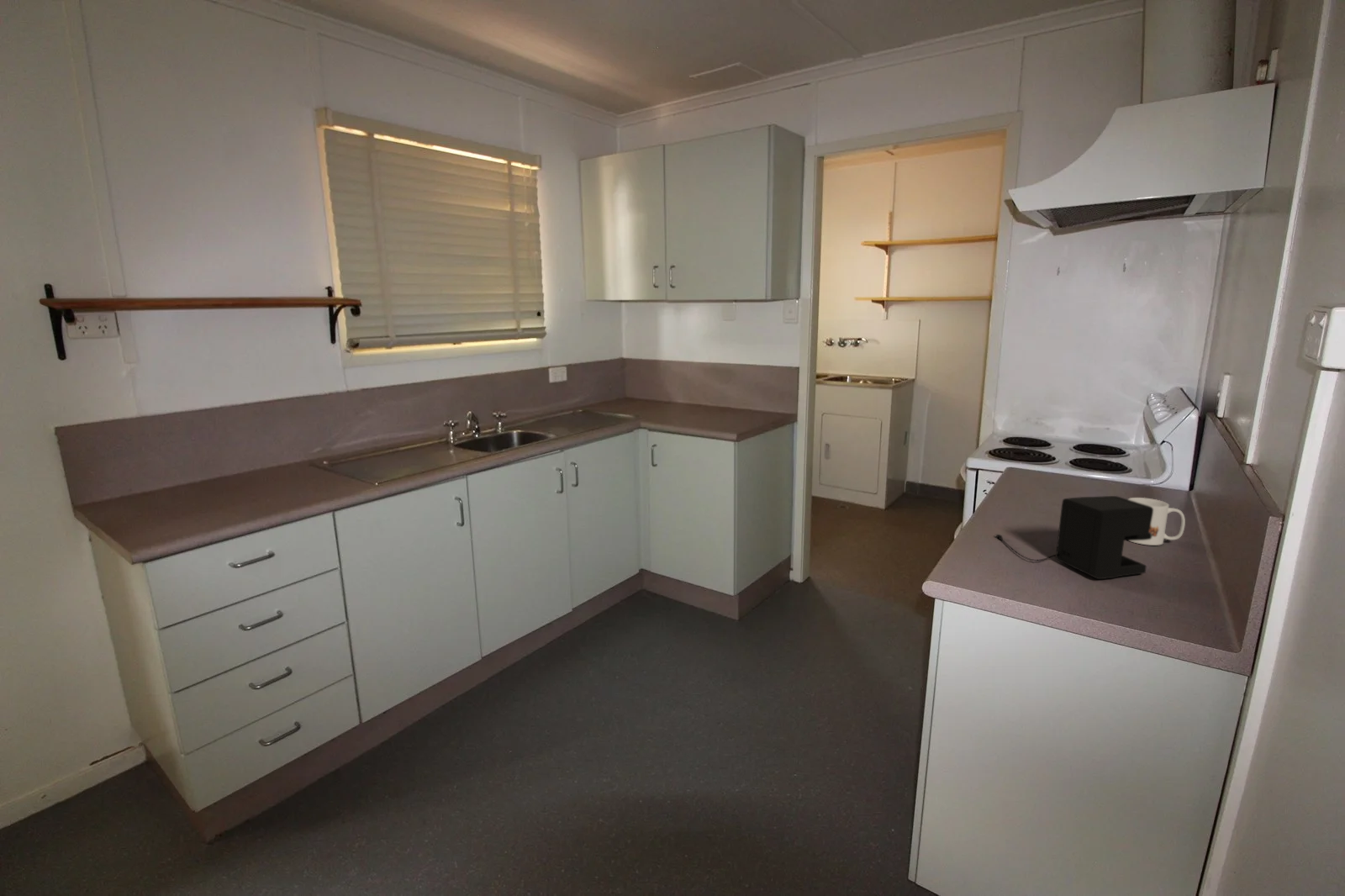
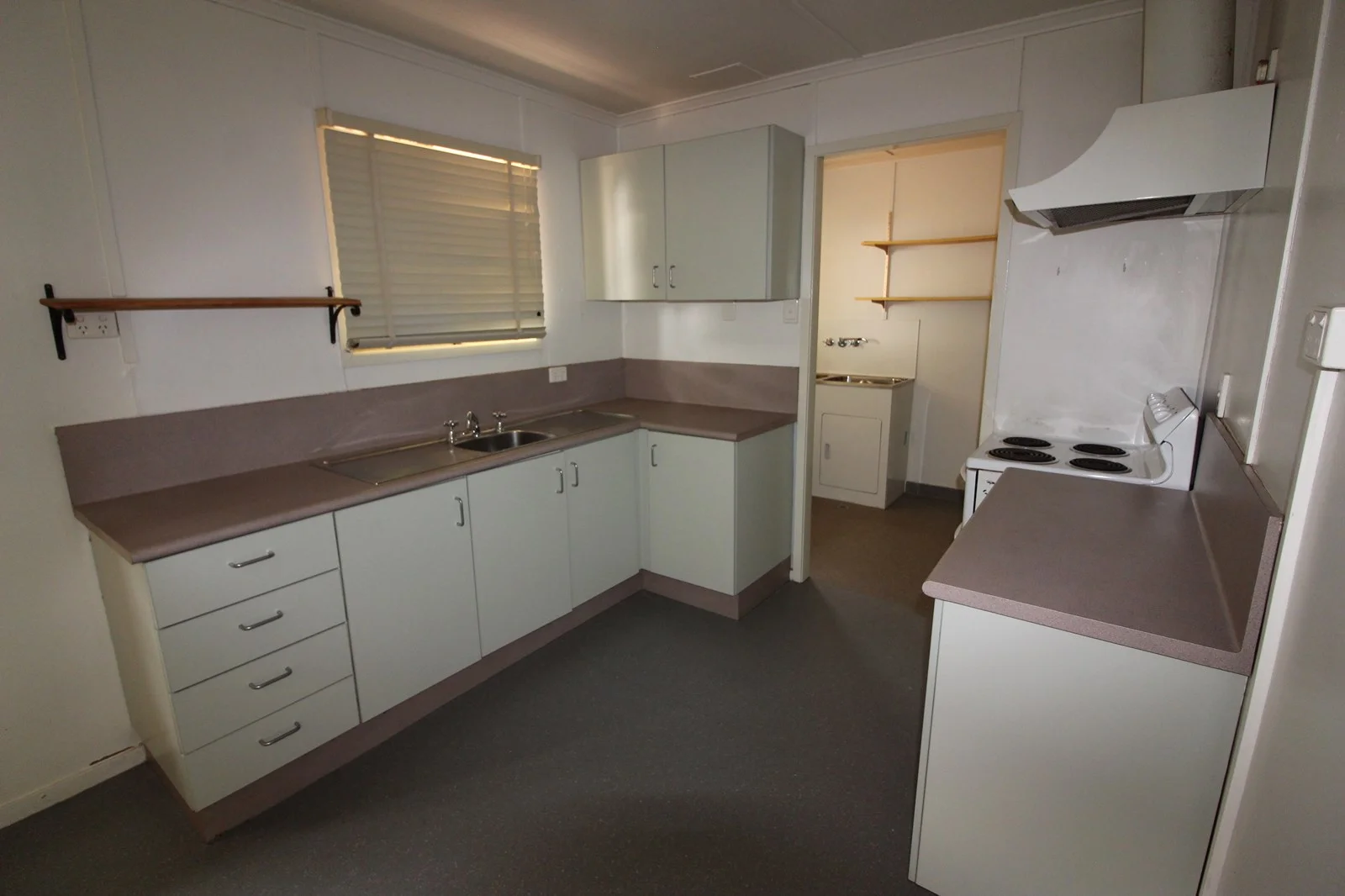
- coffee maker (1071, 524)
- mug (1154, 522)
